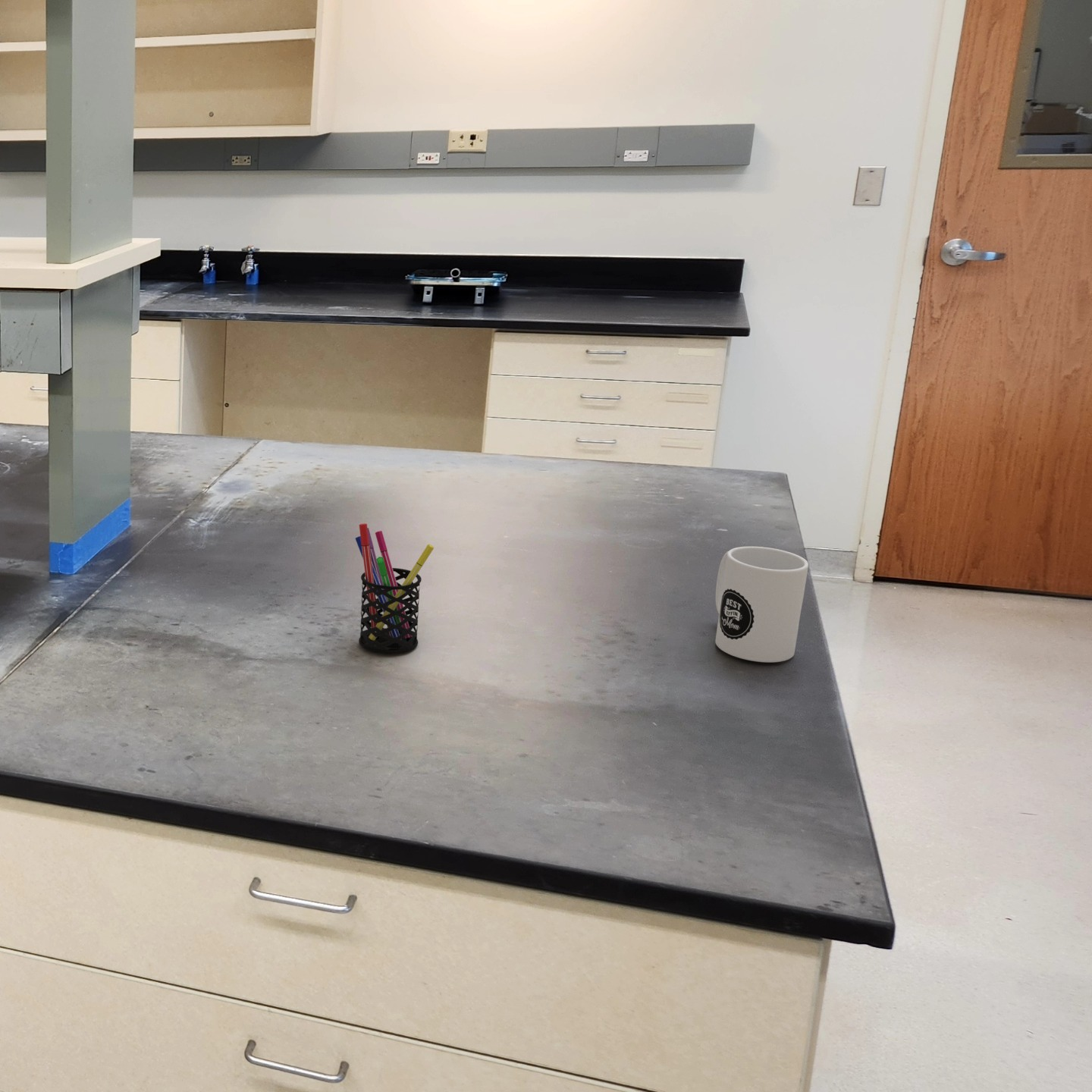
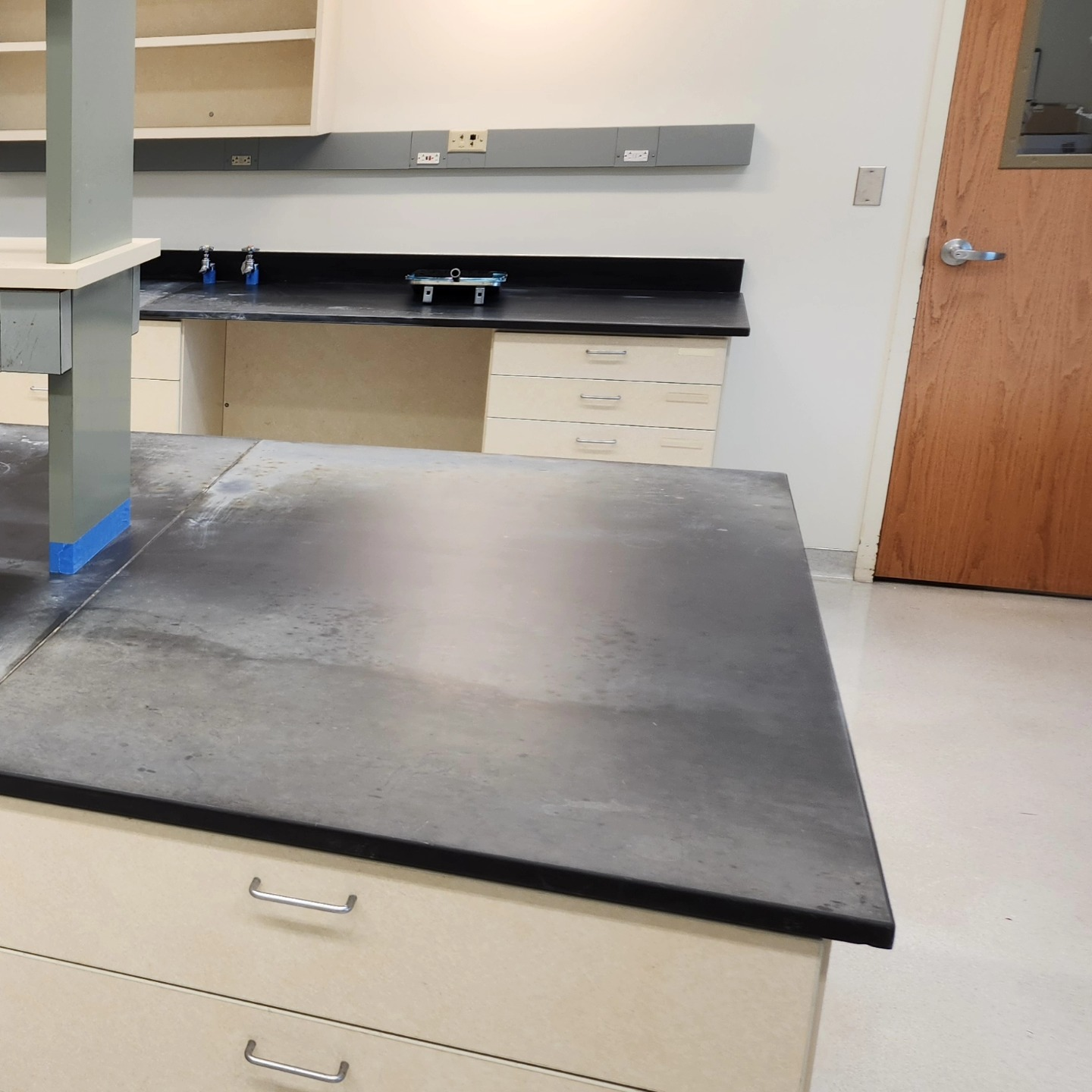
- mug (751, 597)
- pen holder (385, 588)
